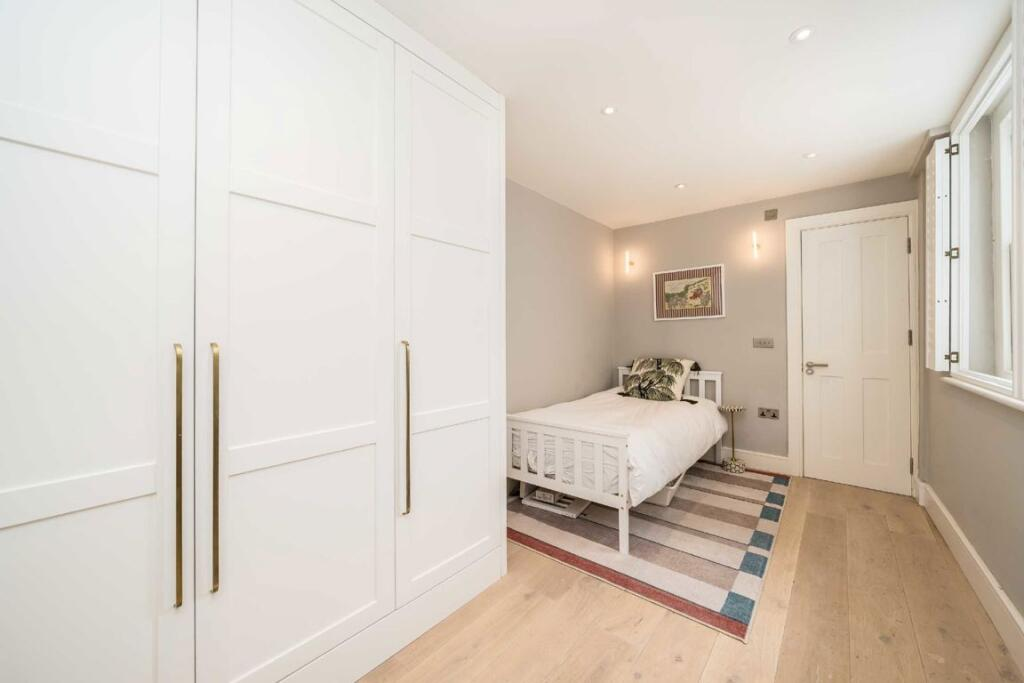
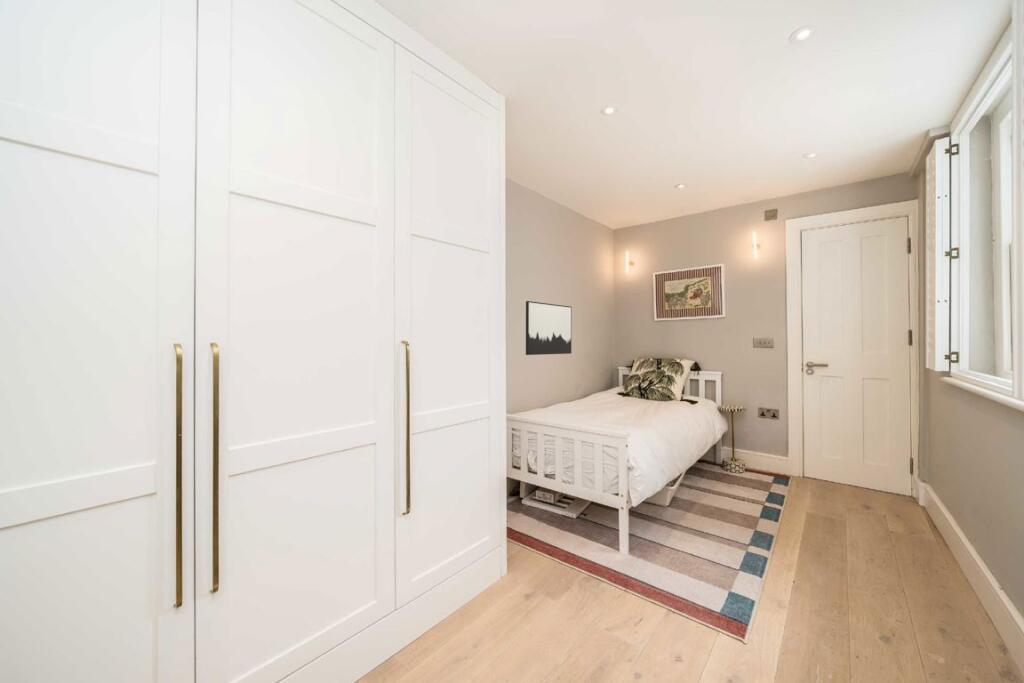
+ wall art (550, 329)
